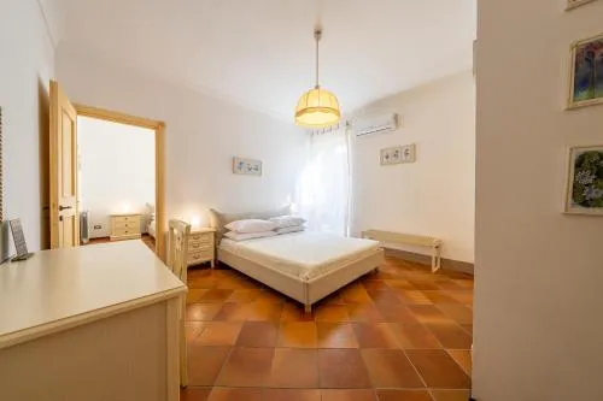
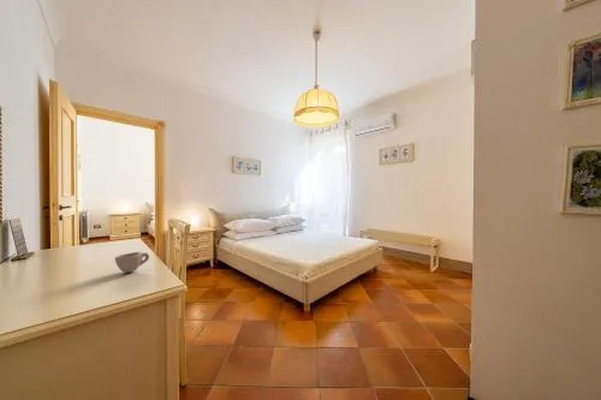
+ cup (132, 262)
